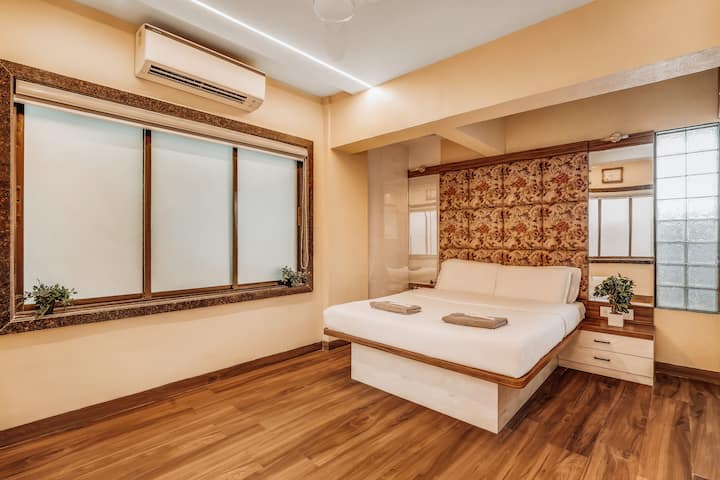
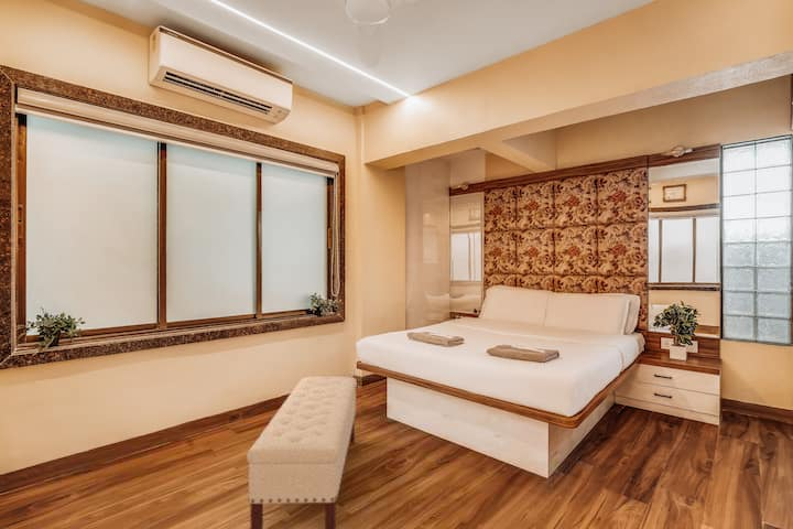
+ bench (314, 443)
